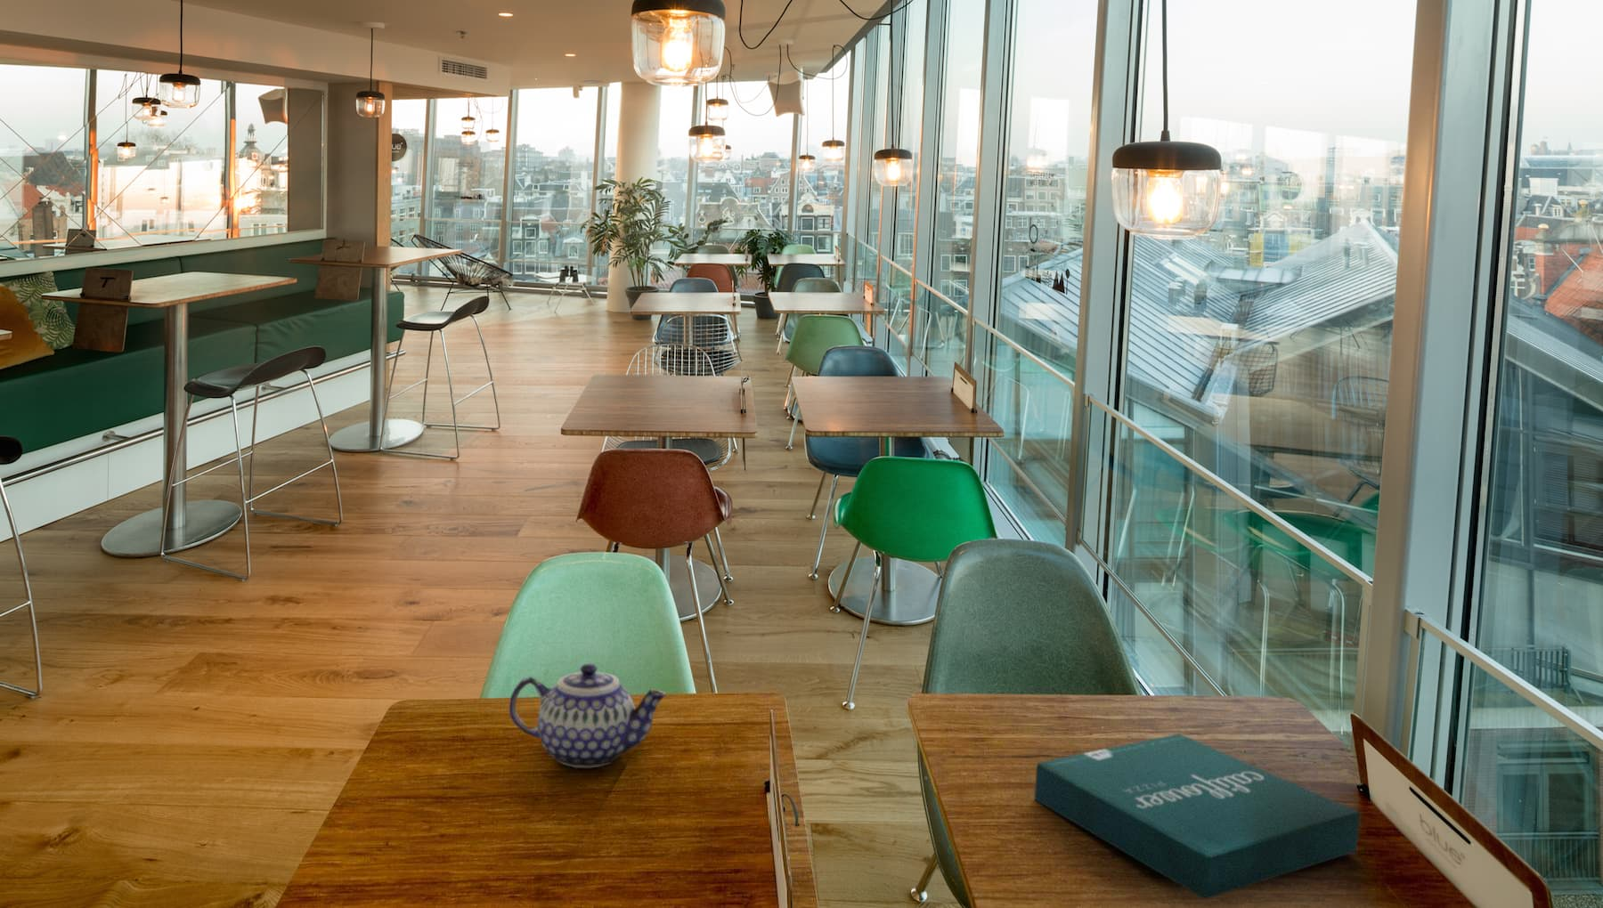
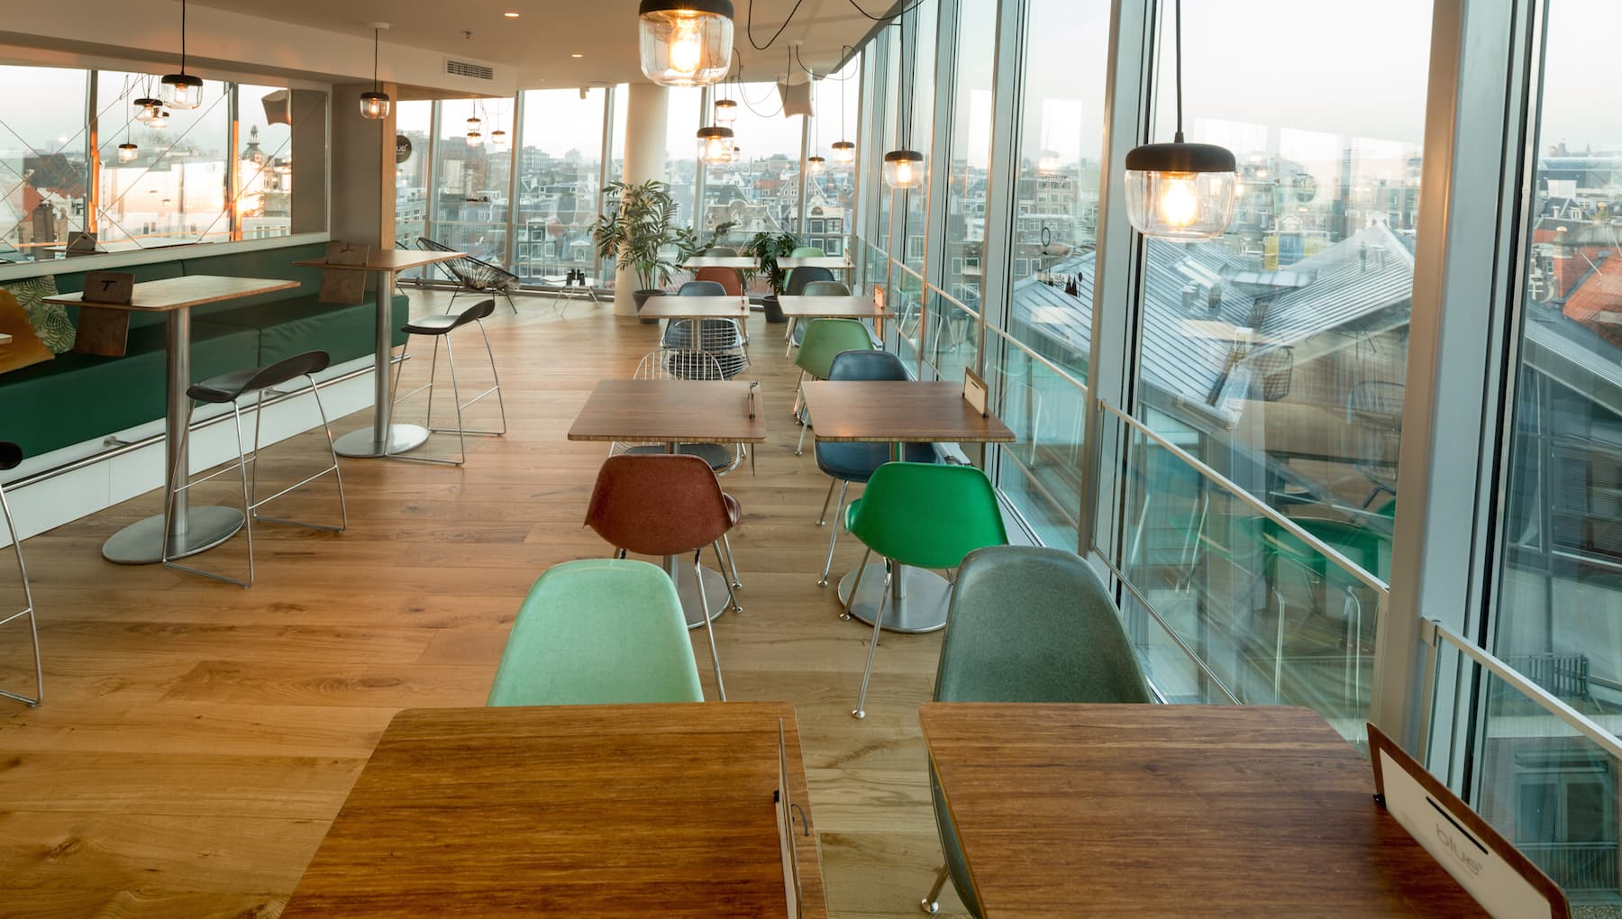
- pizza box (1190, 806)
- teapot (587, 710)
